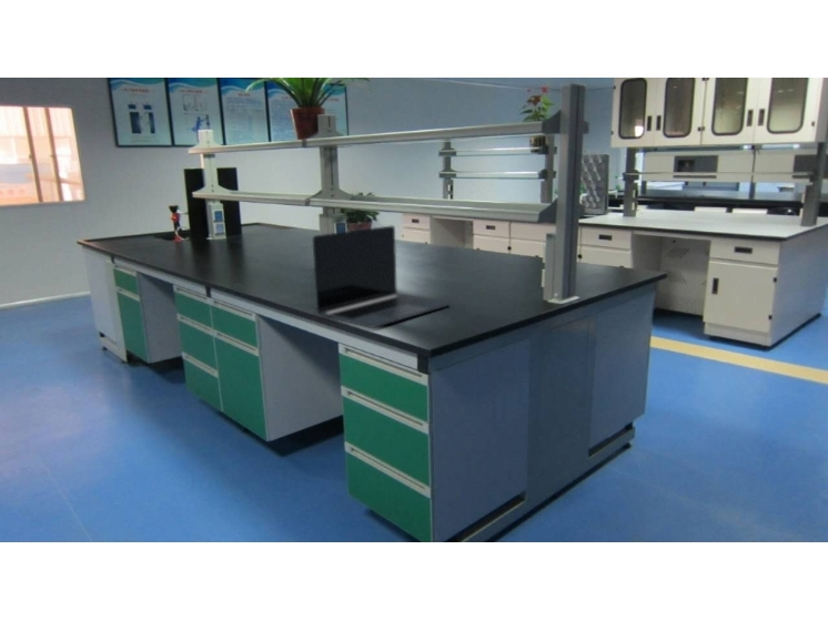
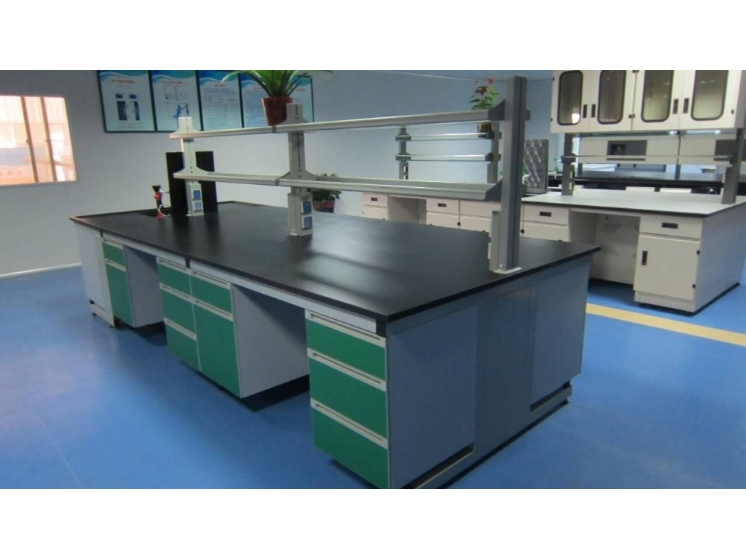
- laptop (384, 272)
